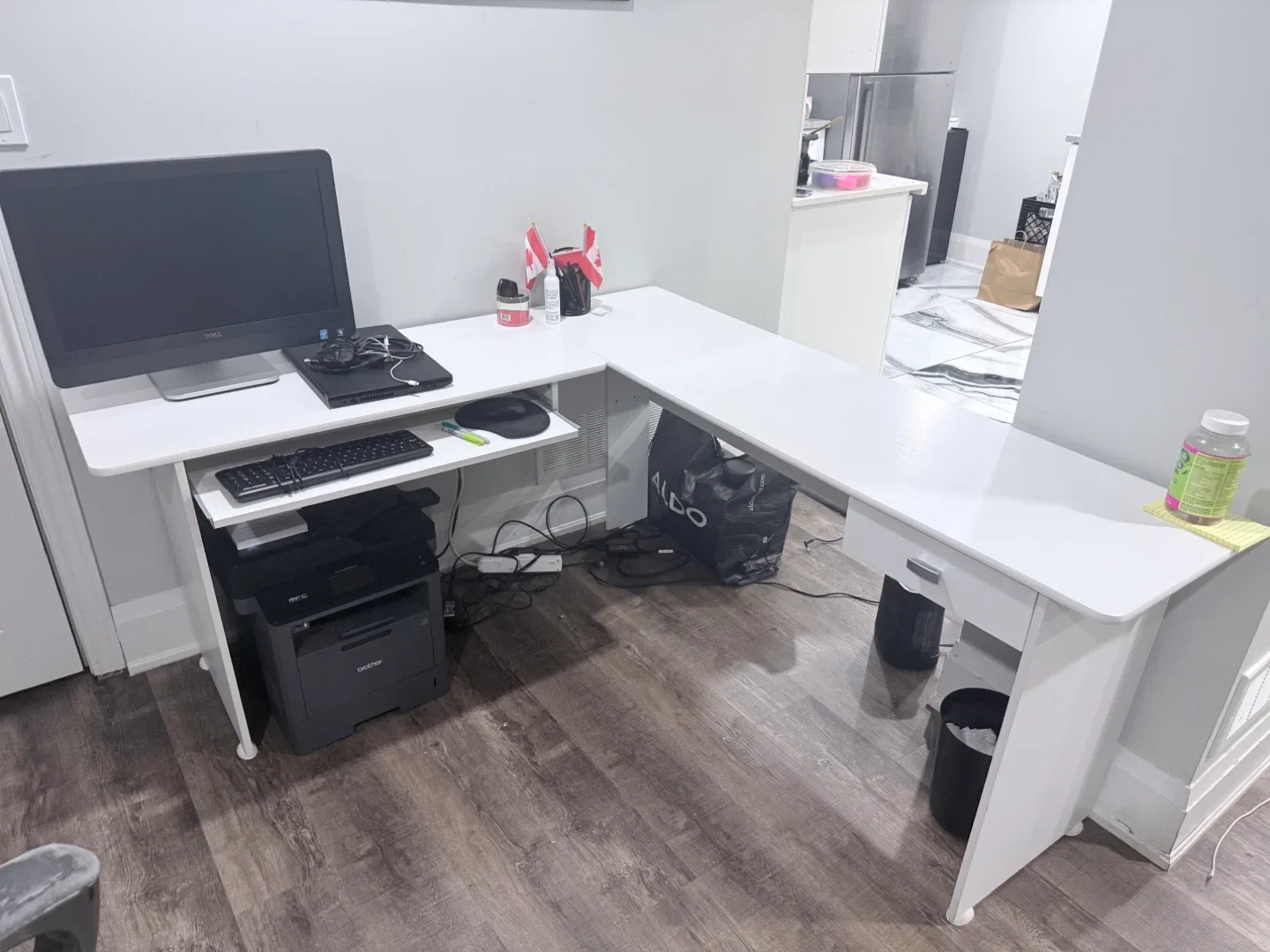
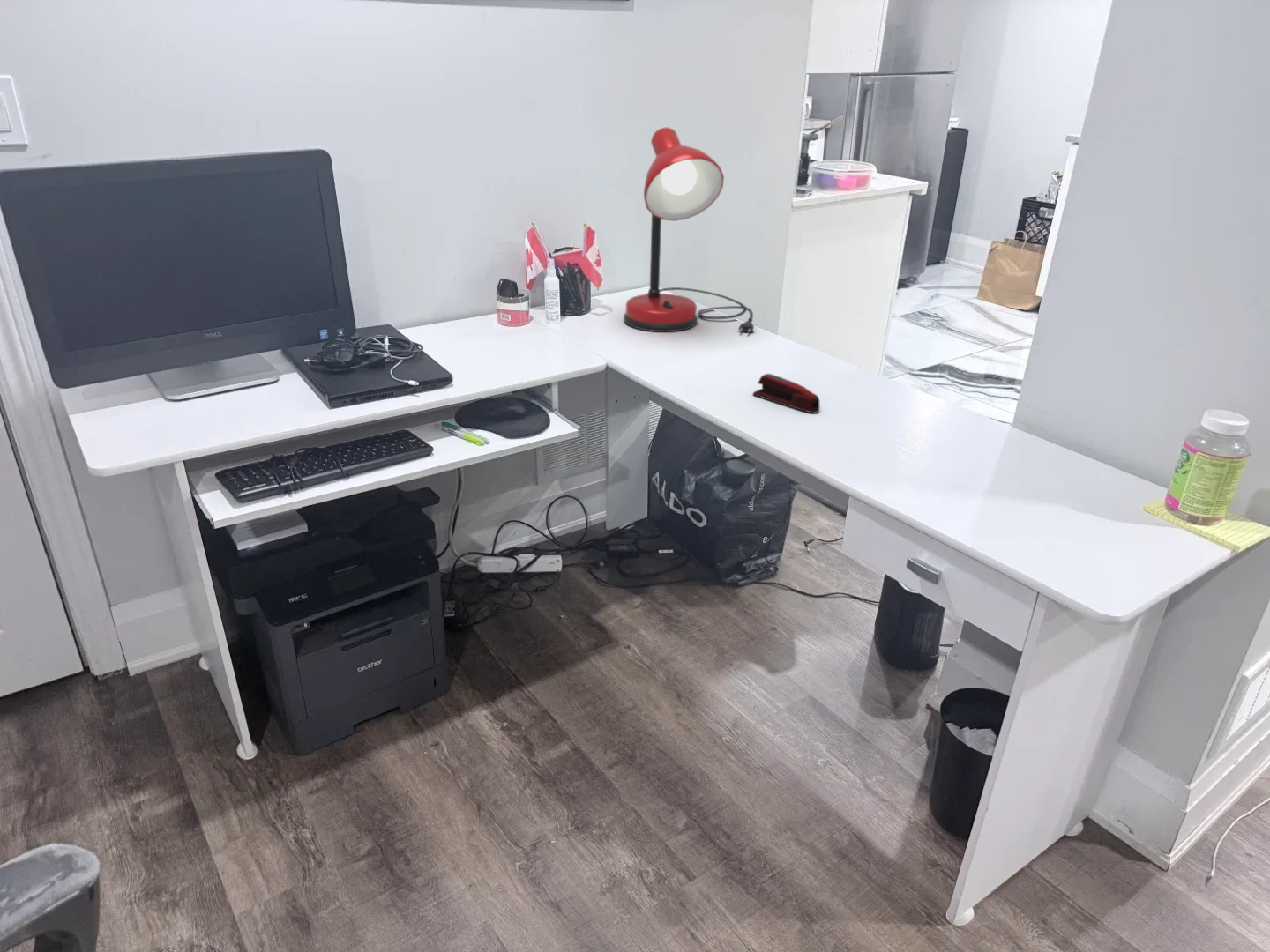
+ desk lamp (692, 216)
+ stapler (787, 390)
